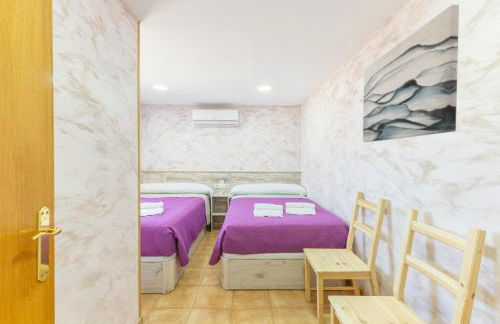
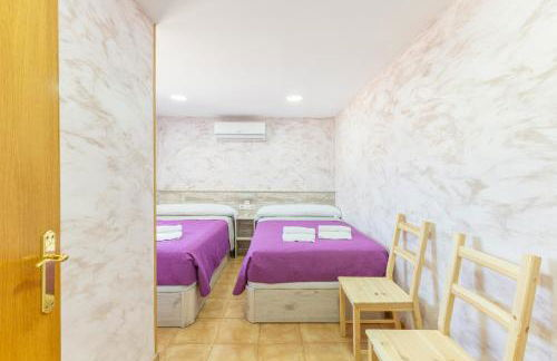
- wall art (397, 92)
